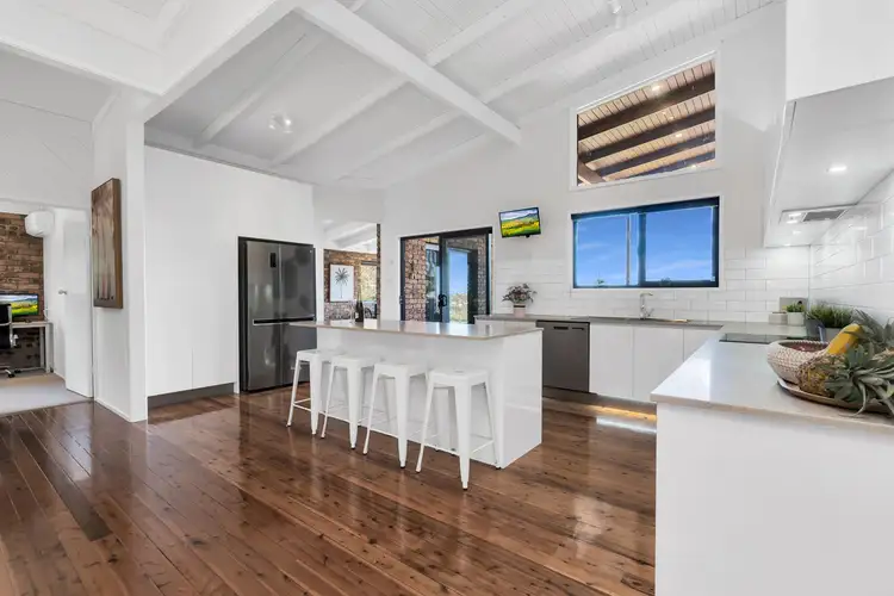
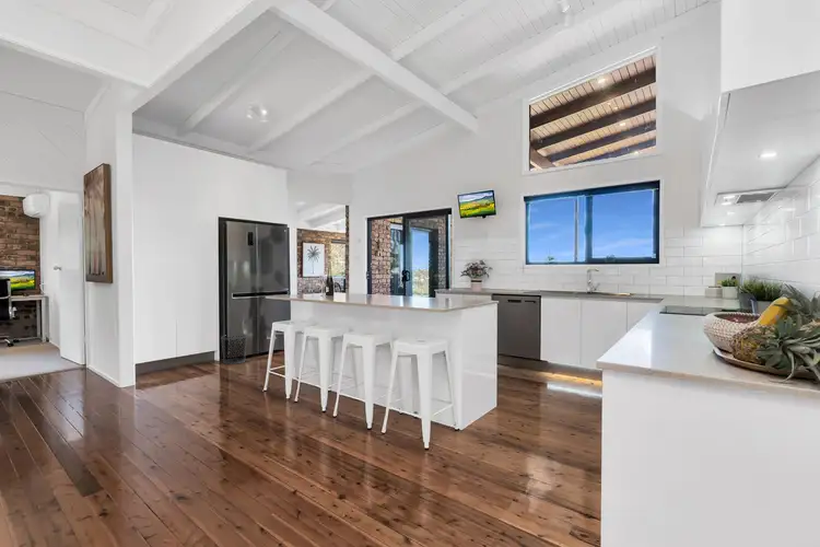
+ waste bin (234, 349)
